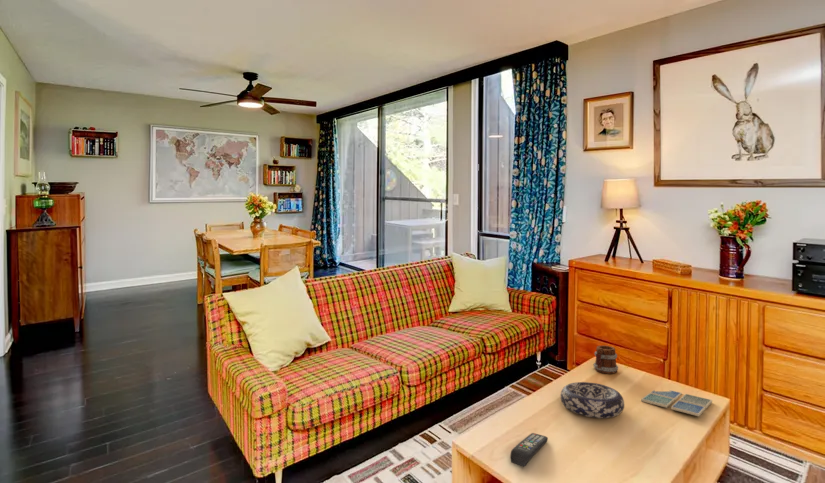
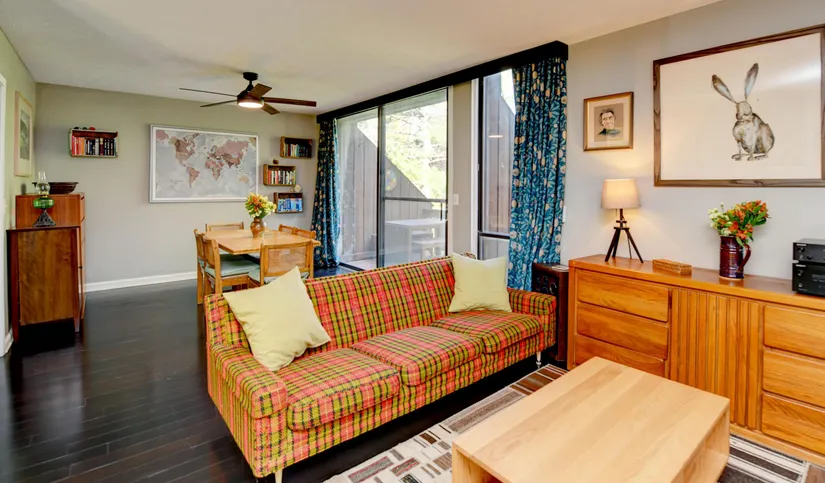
- remote control (529, 446)
- decorative bowl (591, 399)
- drink coaster (675, 400)
- mug (604, 358)
